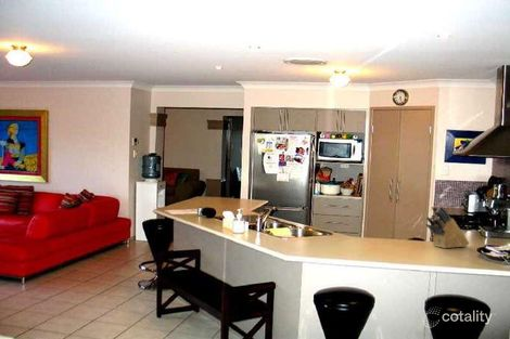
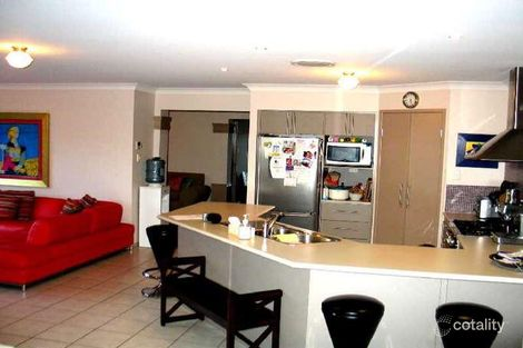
- knife block (447, 225)
